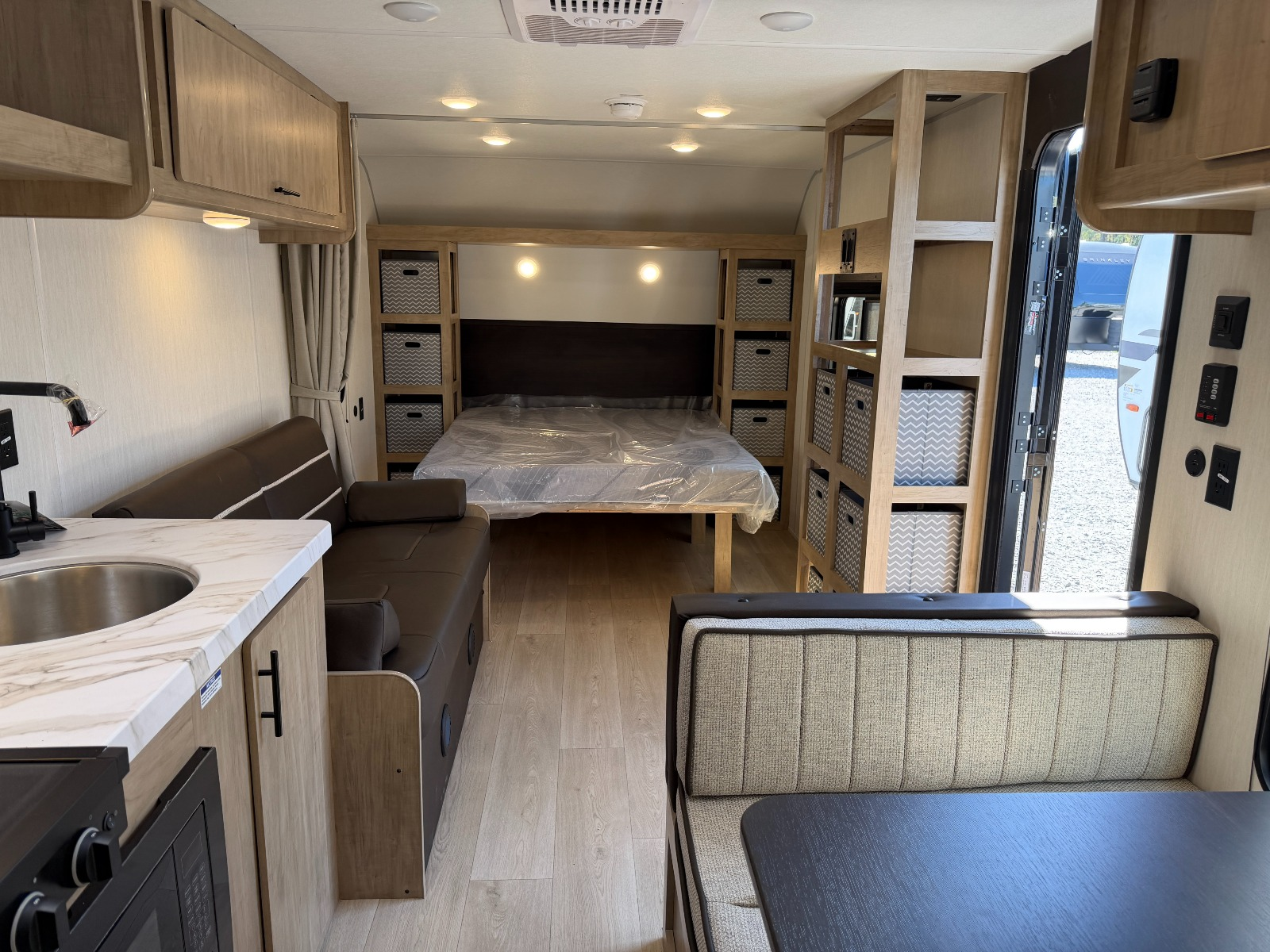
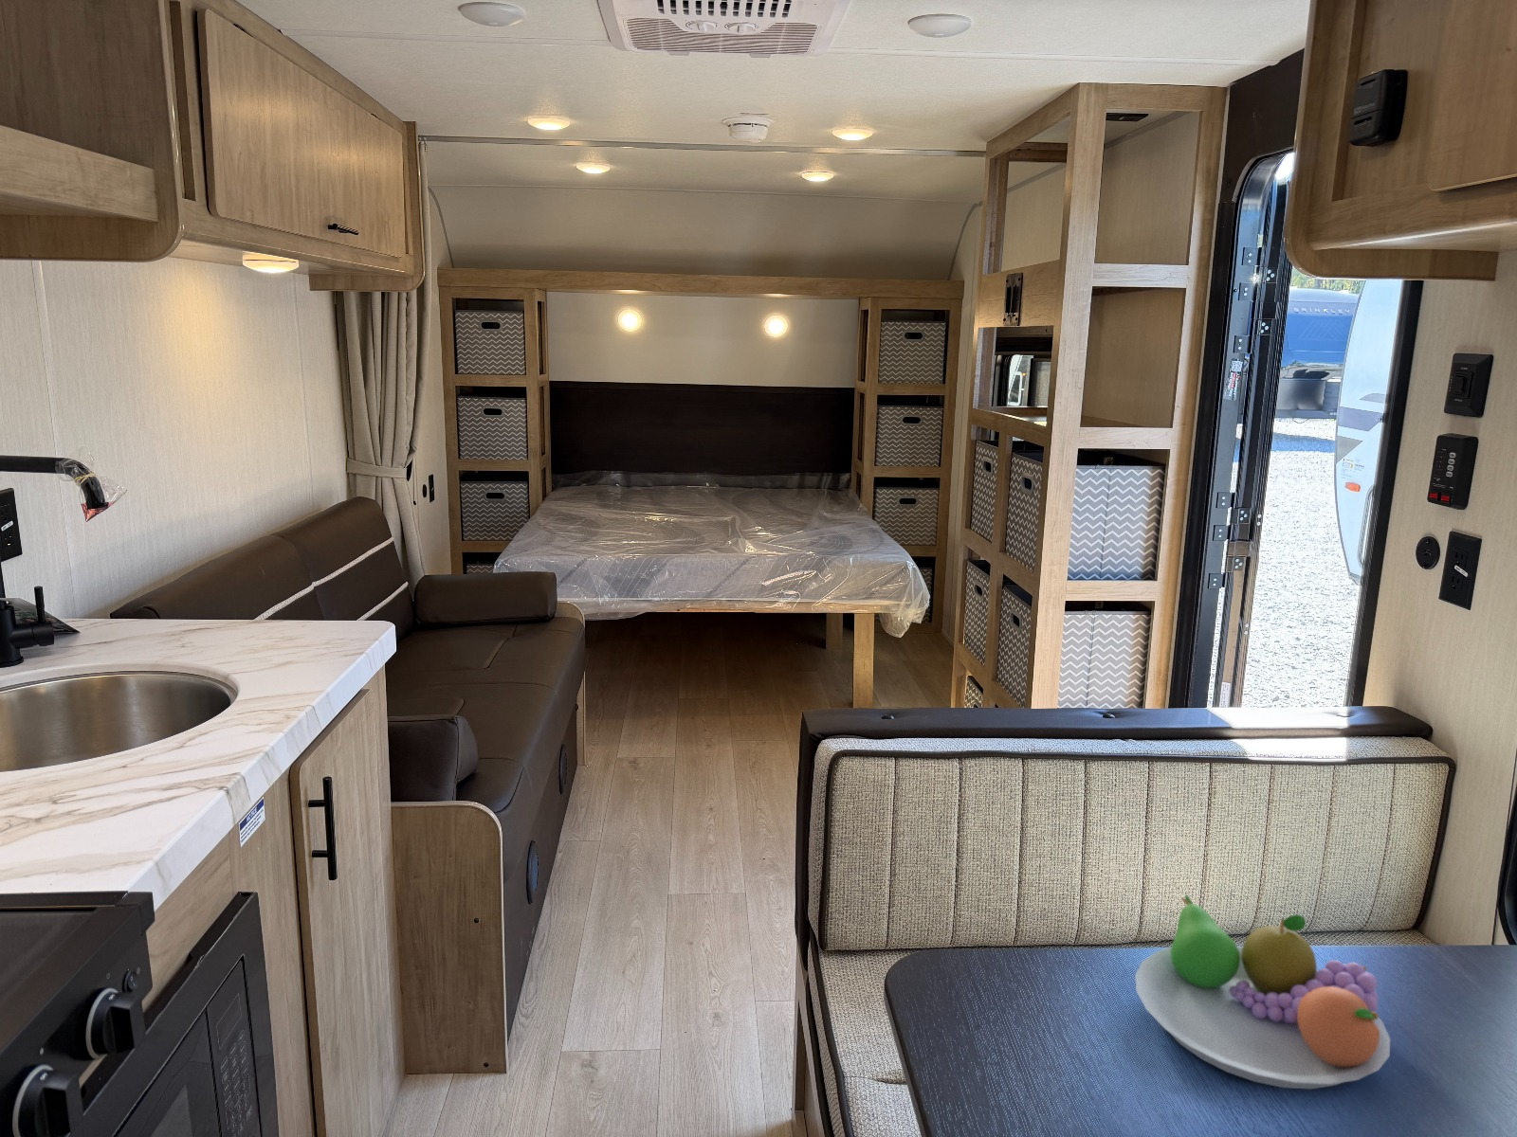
+ fruit bowl (1257, 979)
